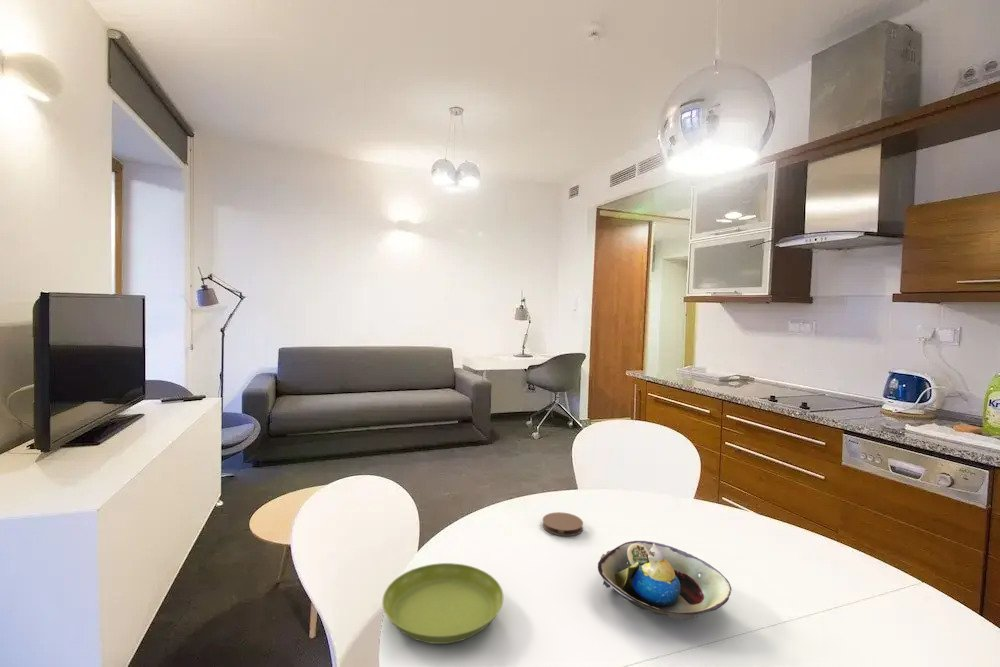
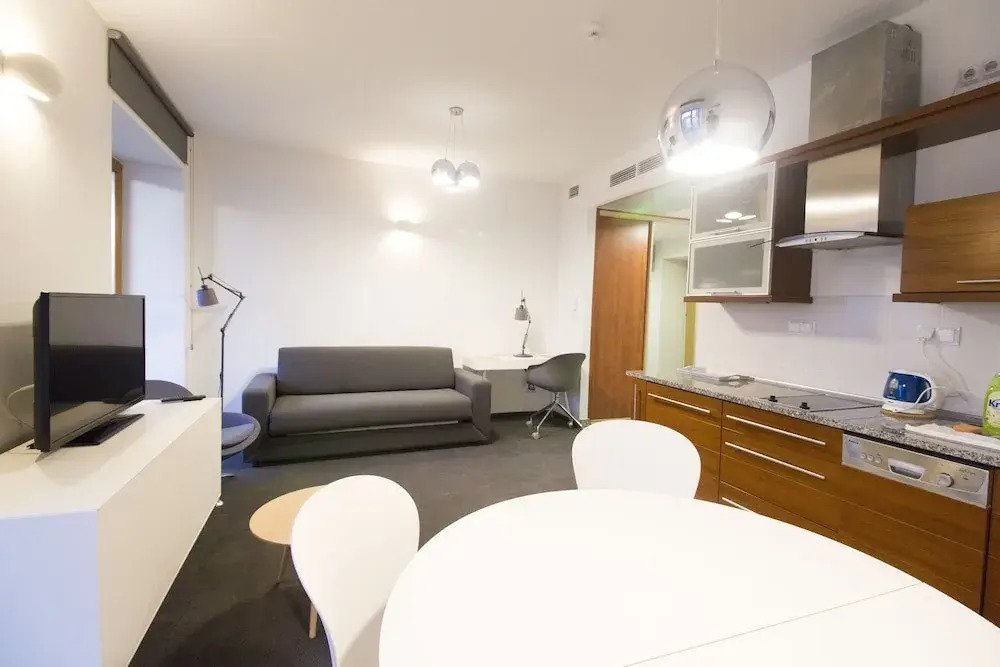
- decorative bowl (644, 569)
- saucer (443, 603)
- coaster (562, 523)
